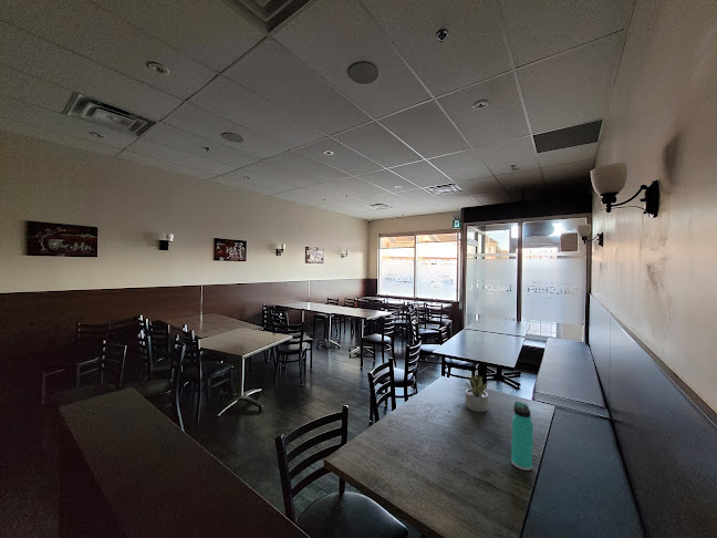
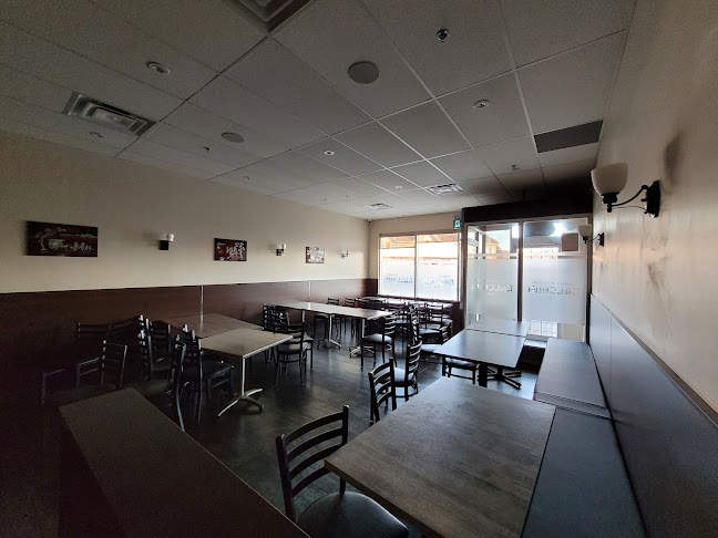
- thermos bottle (522, 434)
- succulent plant (476, 390)
